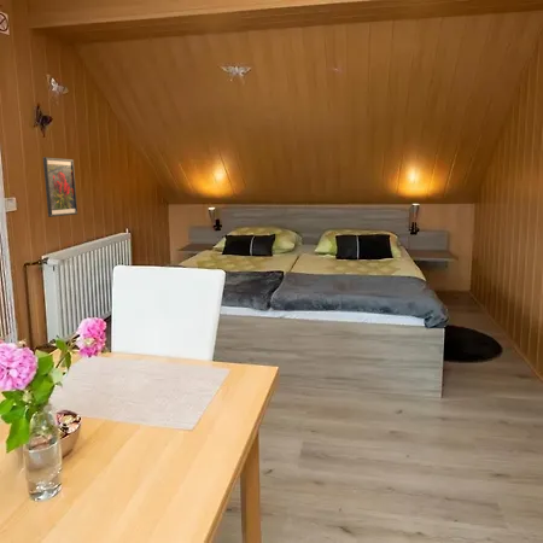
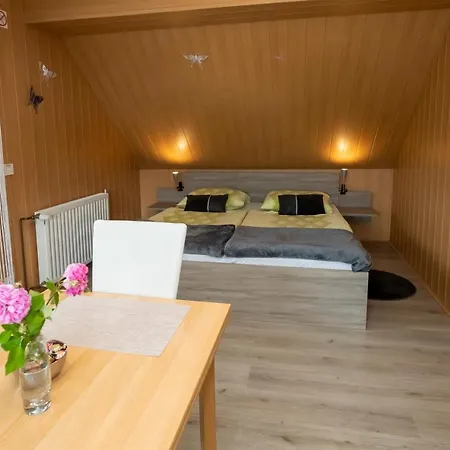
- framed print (60, 187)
